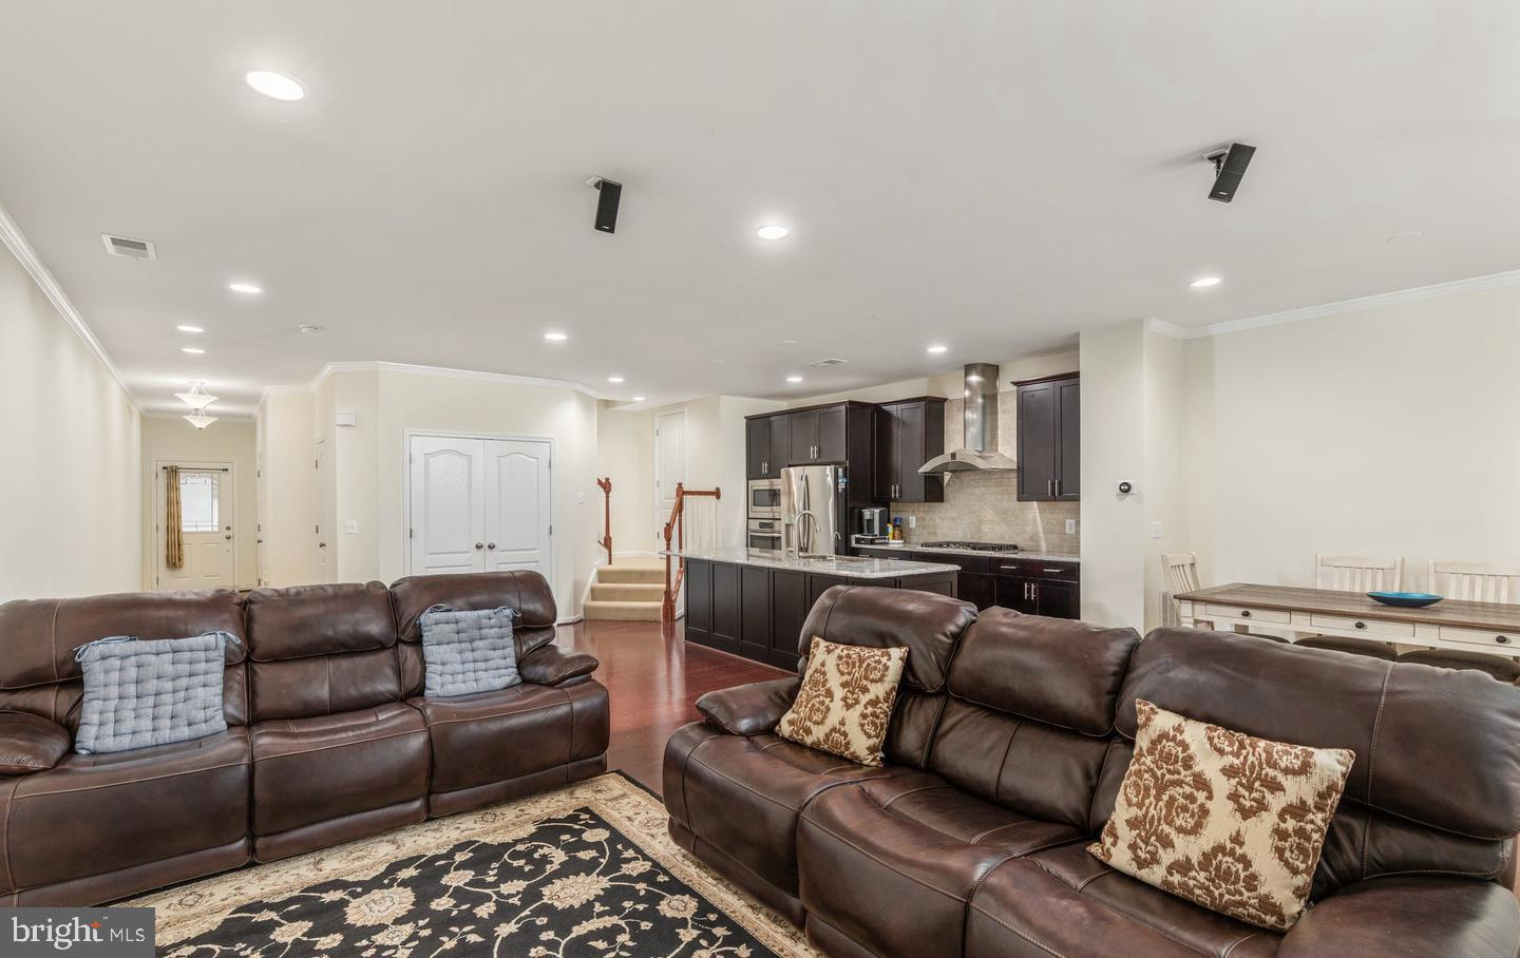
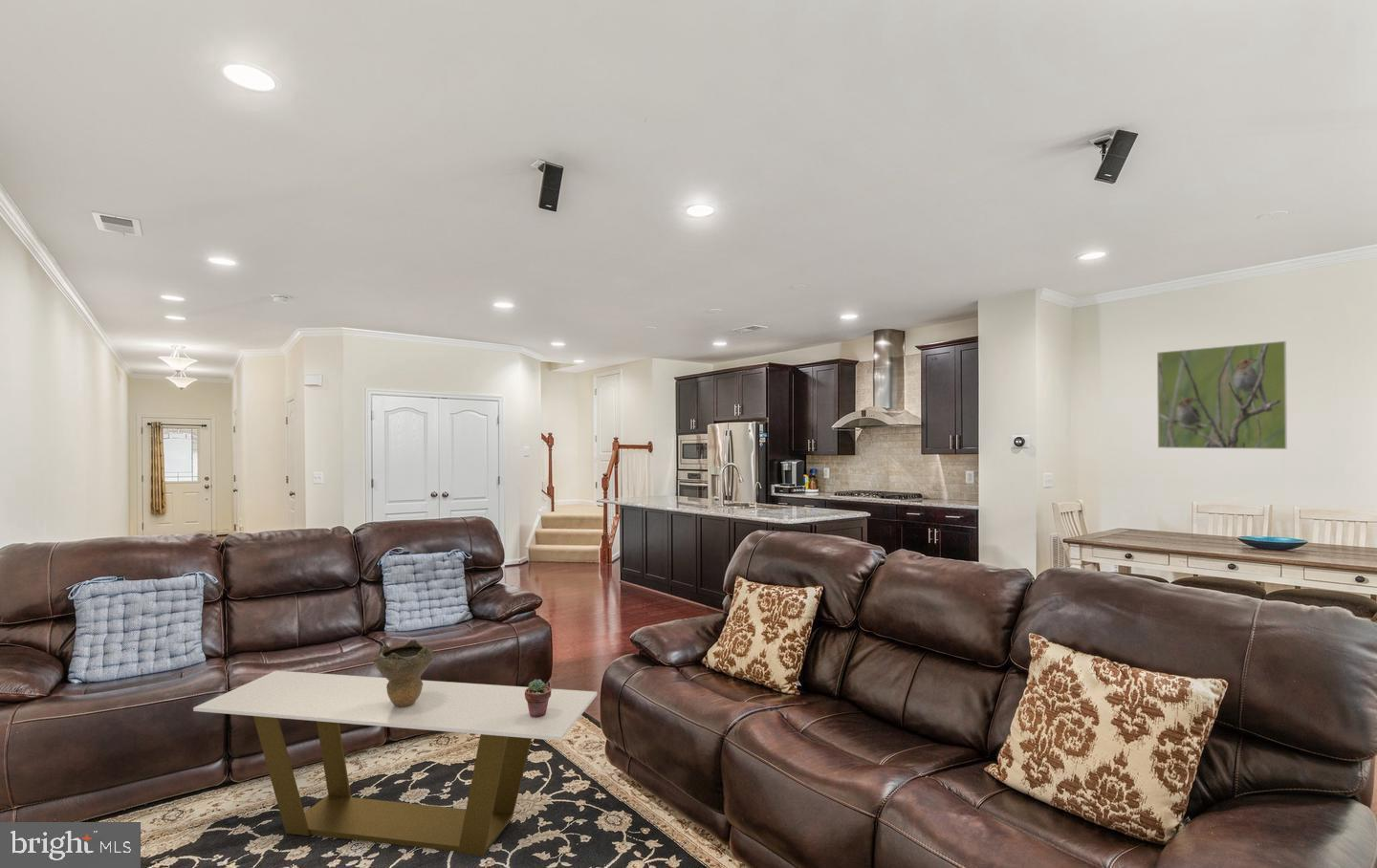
+ decorative bowl (404, 674)
+ coffee table (404, 727)
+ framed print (1217, 398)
+ potted succulent (537, 696)
